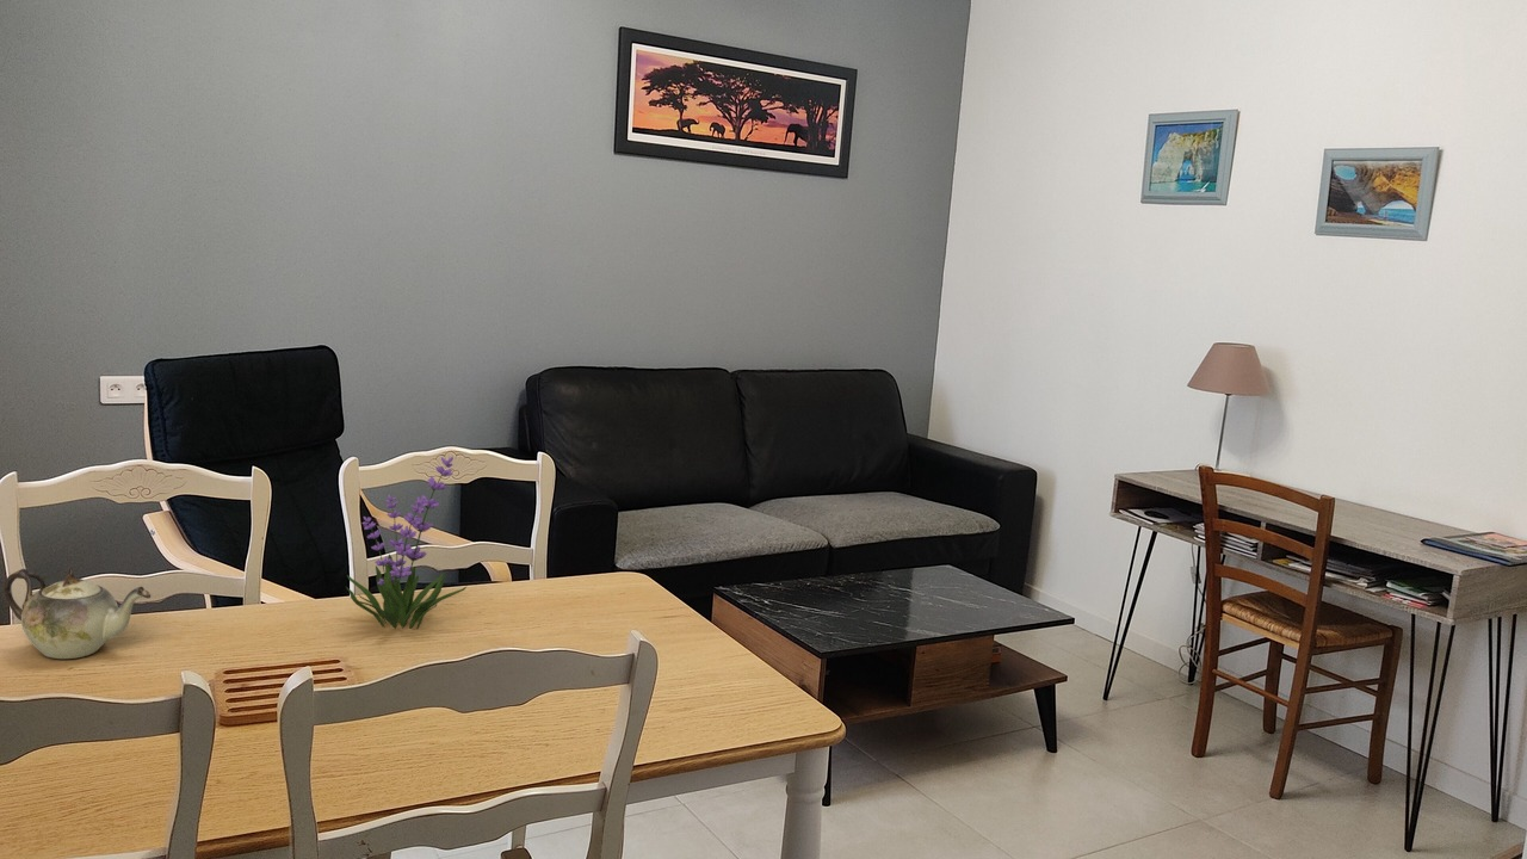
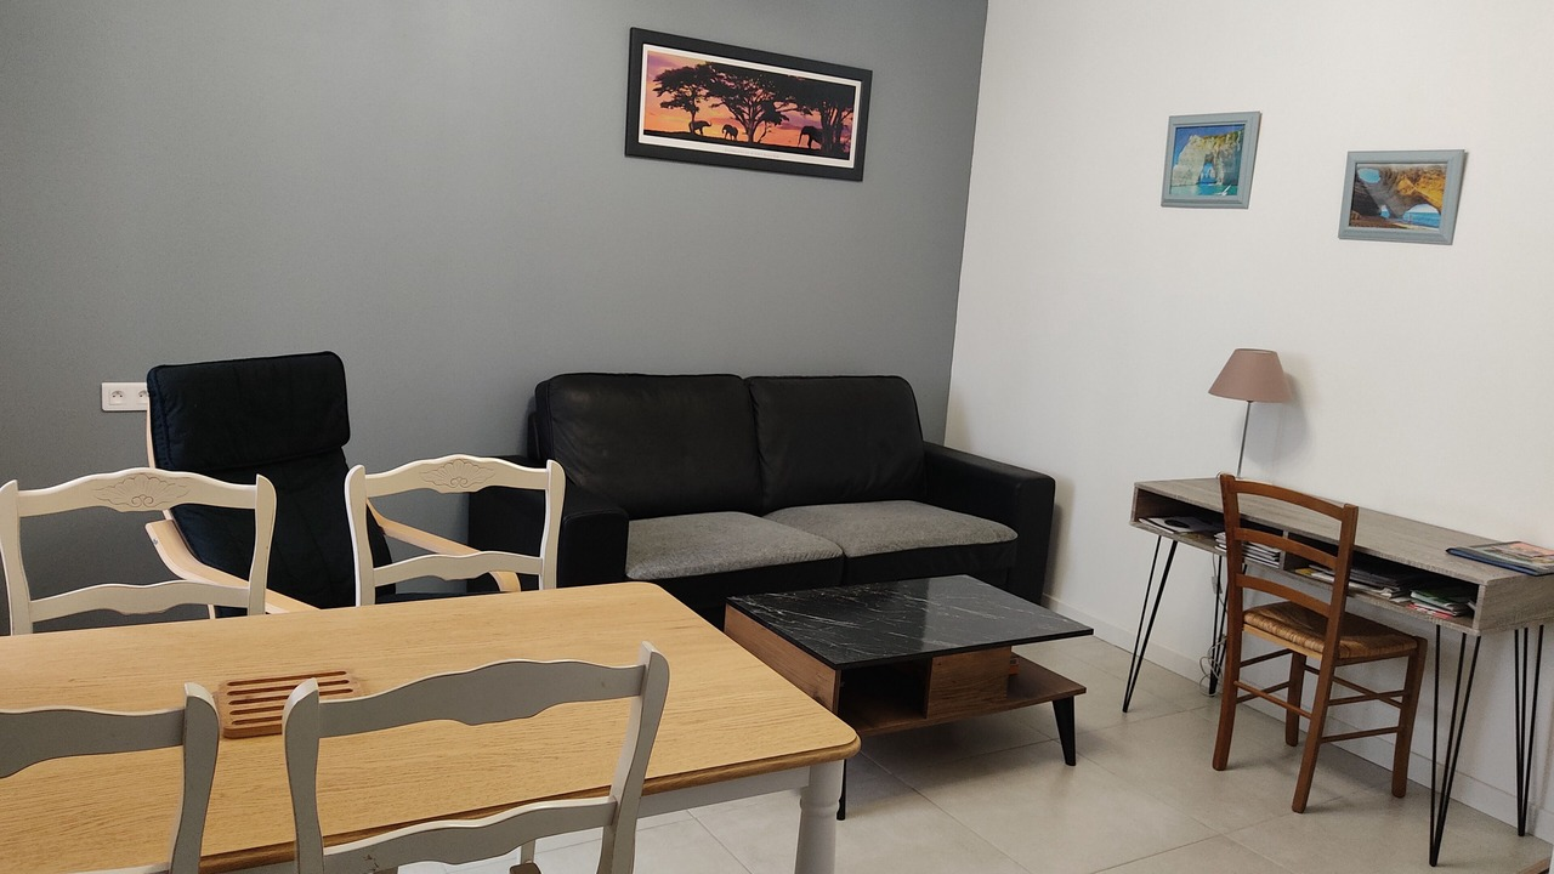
- teapot (78, 608)
- plant (403, 543)
